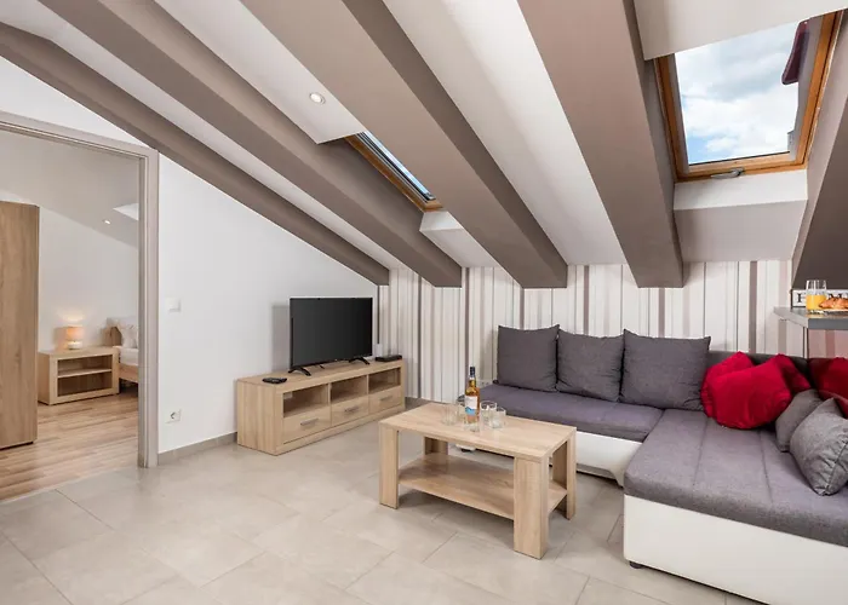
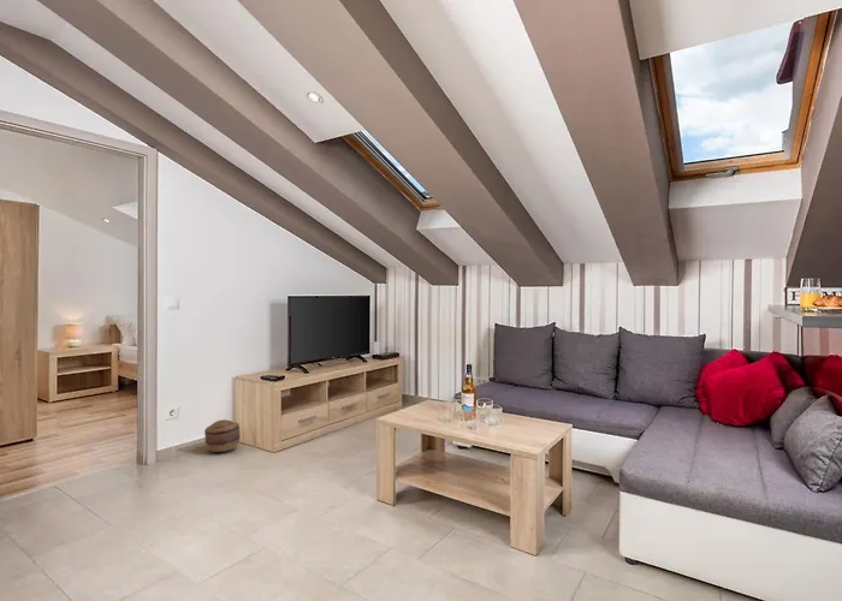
+ basket (221, 435)
